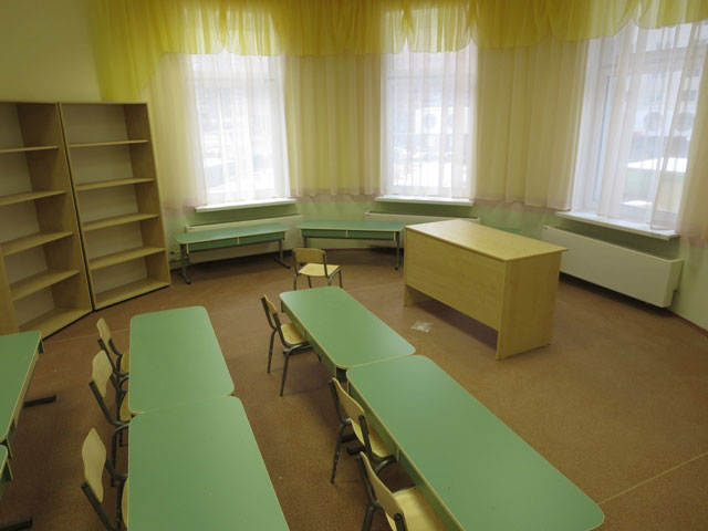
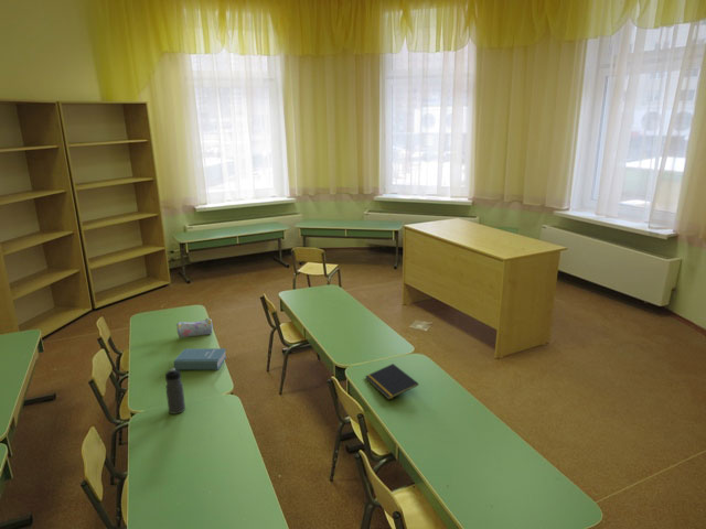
+ book (201, 359)
+ water bottle (174, 389)
+ pencil case (194, 327)
+ notepad (391, 380)
